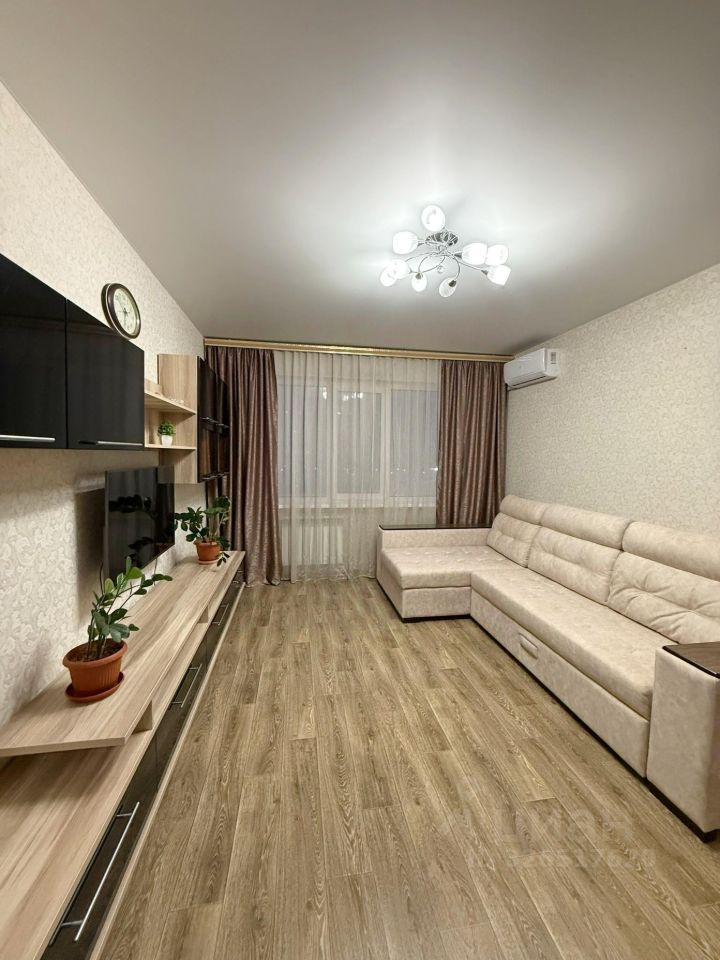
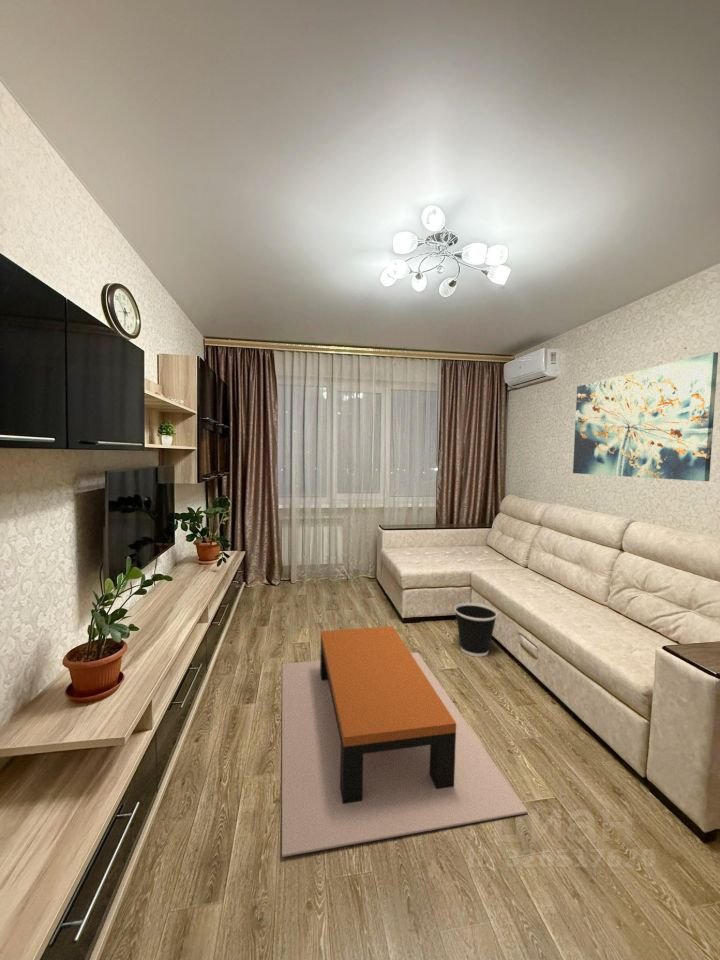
+ wall art (630, 425)
+ wastebasket (475, 630)
+ coffee table (374, 693)
